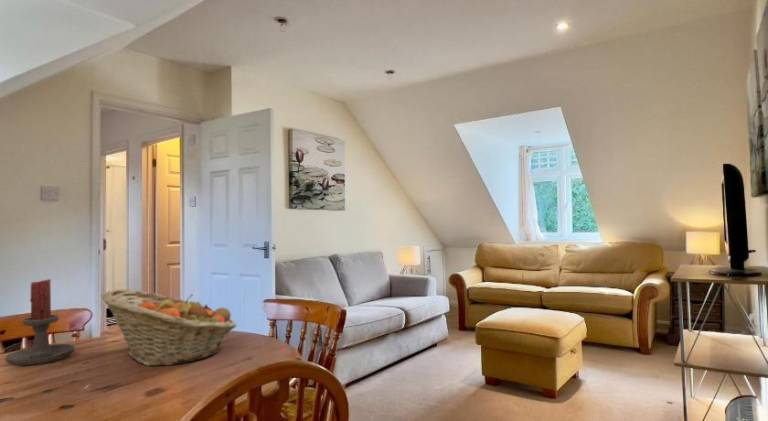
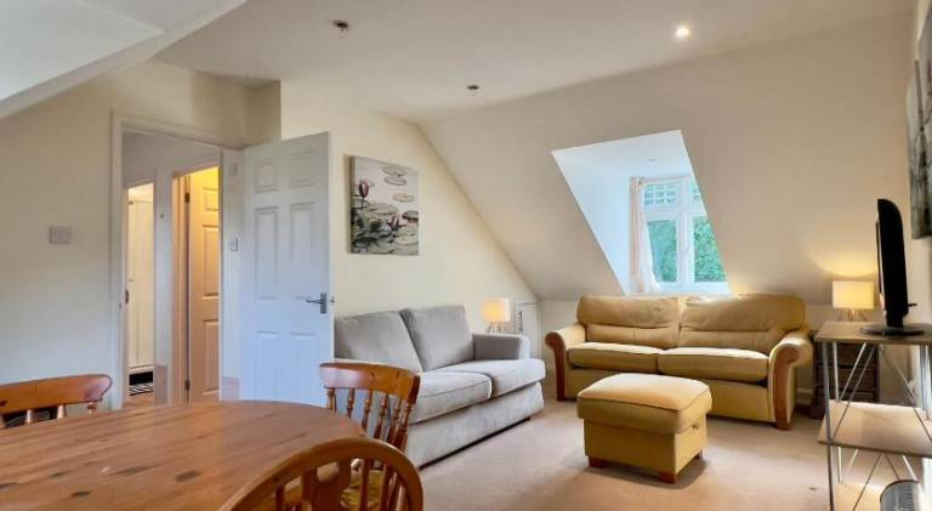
- candle holder (41, 317)
- fruit basket (171, 319)
